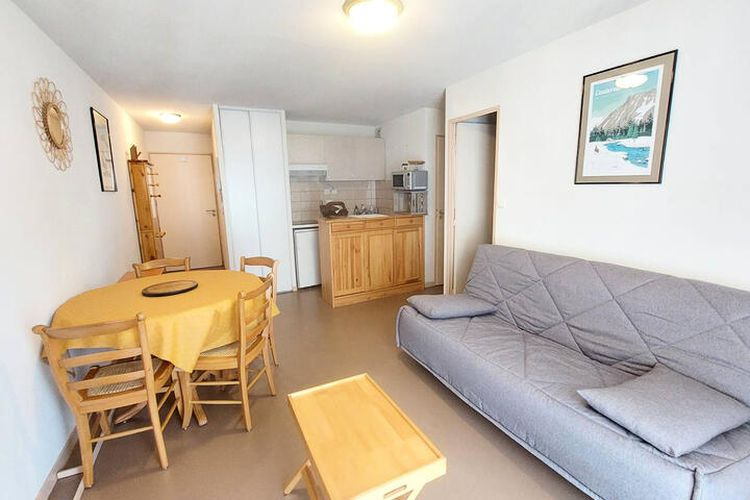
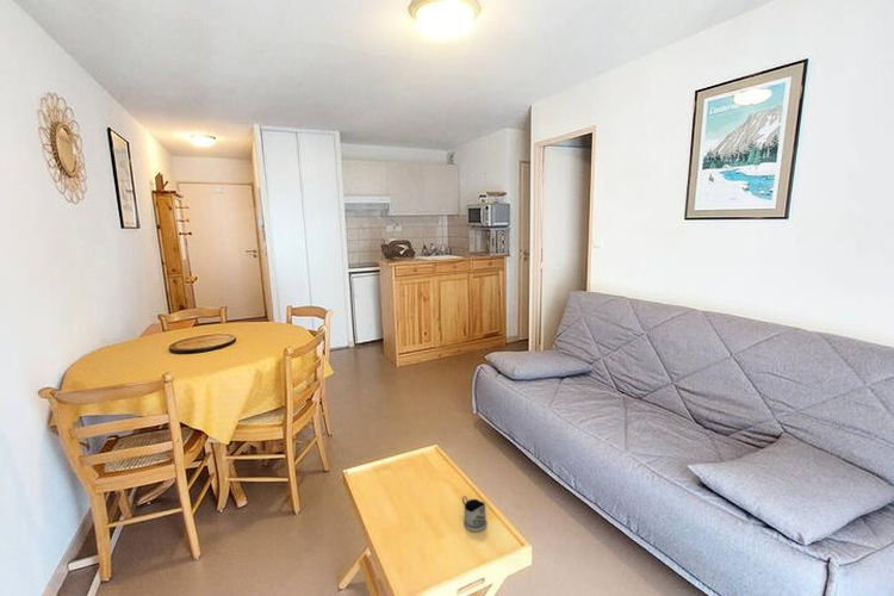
+ tea glass holder (472, 510)
